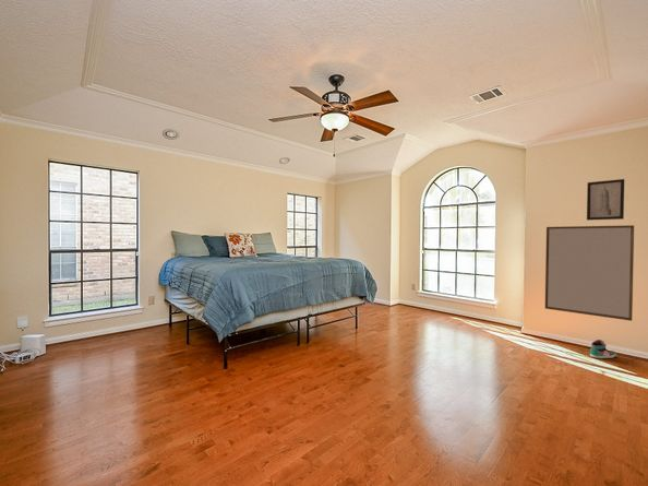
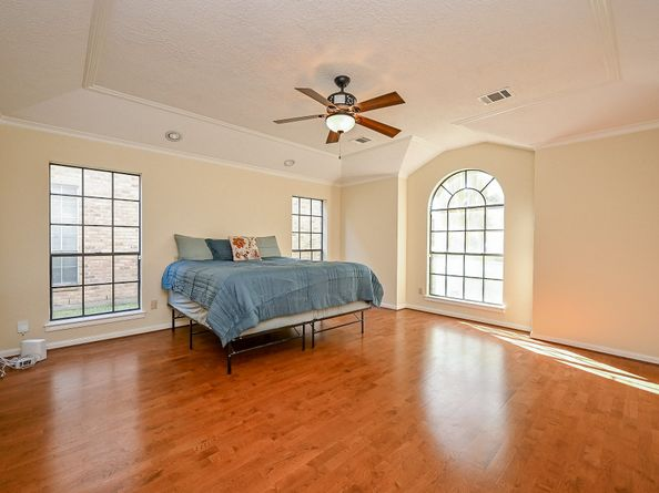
- home mirror (586, 270)
- wall art (604, 200)
- sneaker (602, 347)
